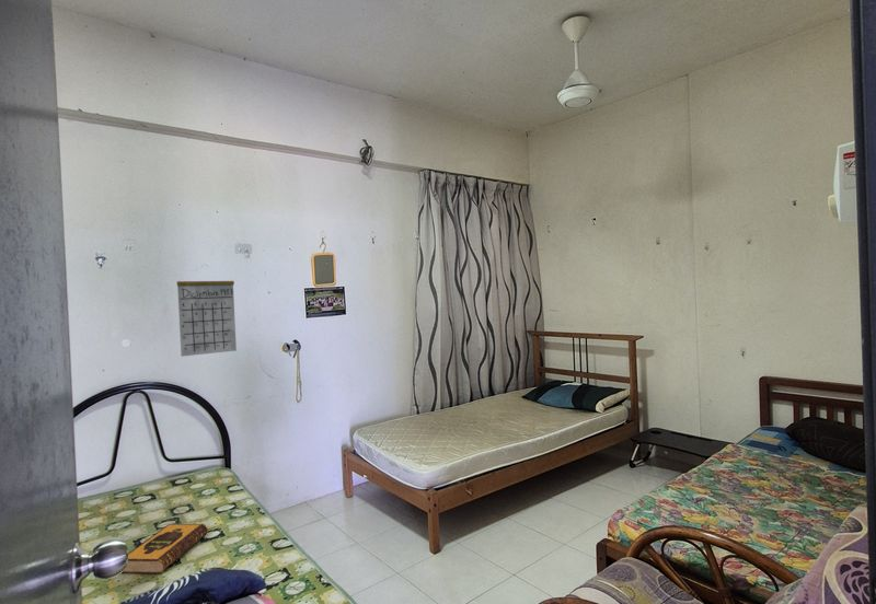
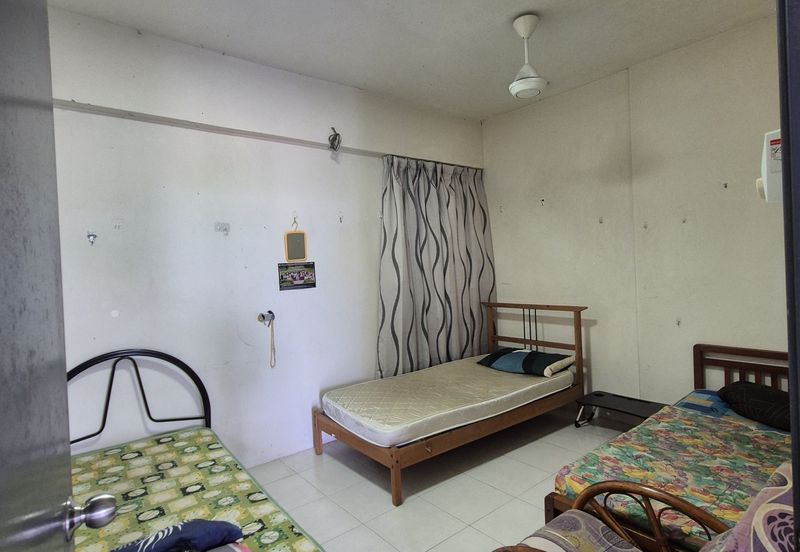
- calendar (207, 309)
- hardback book (166, 546)
